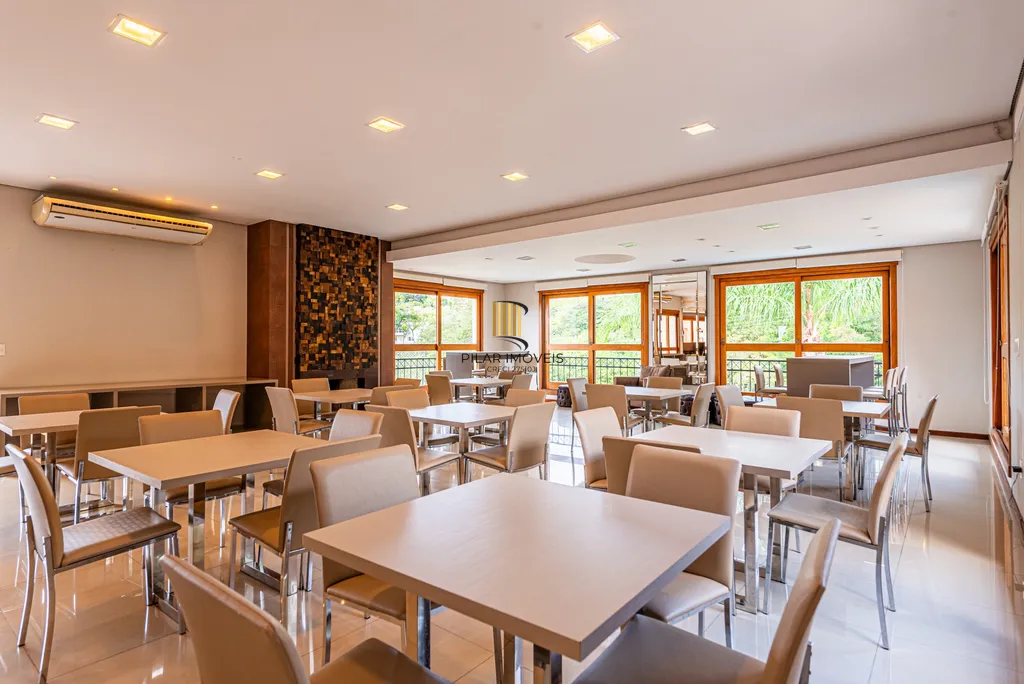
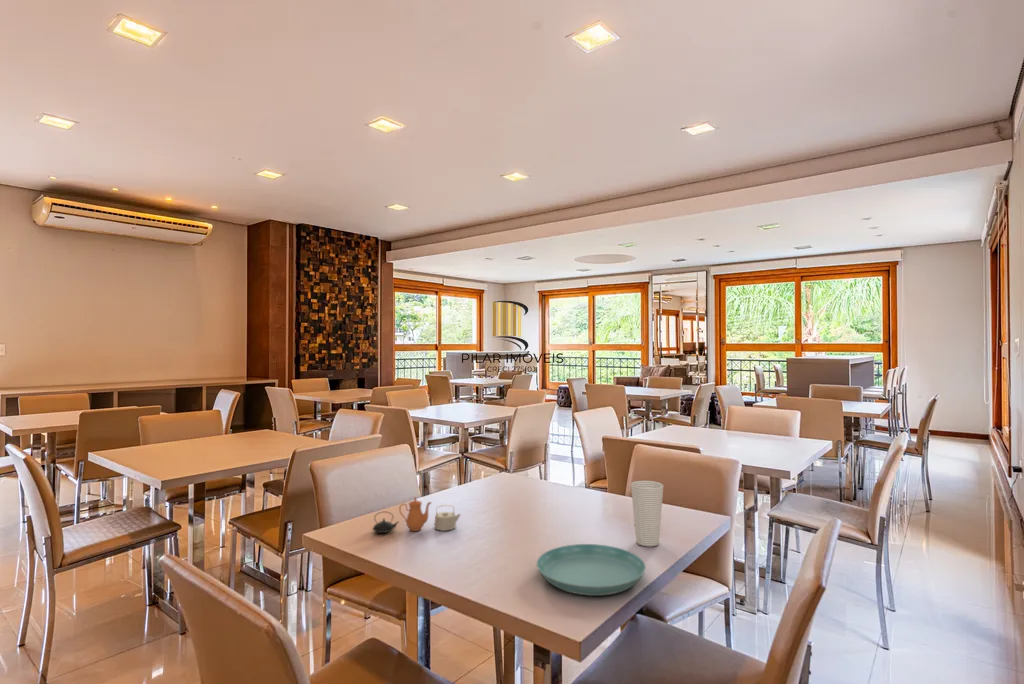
+ cup (647, 513)
+ saucer (590, 569)
+ teapot (417, 513)
